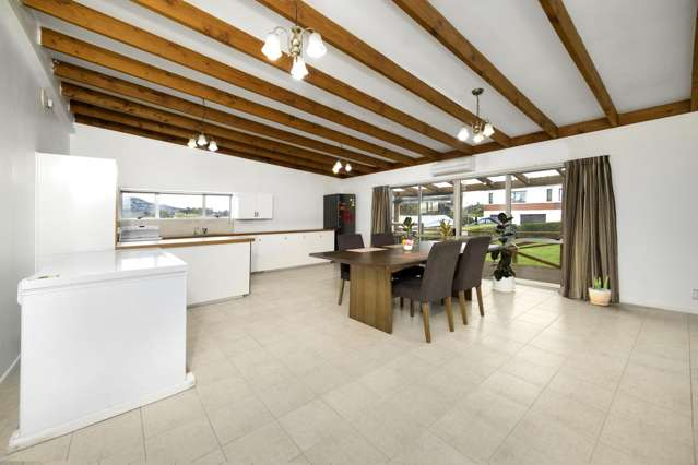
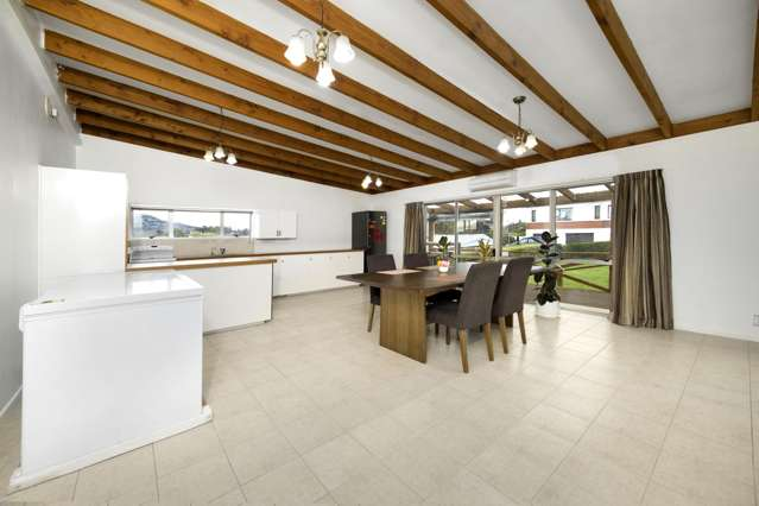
- potted plant (599, 288)
